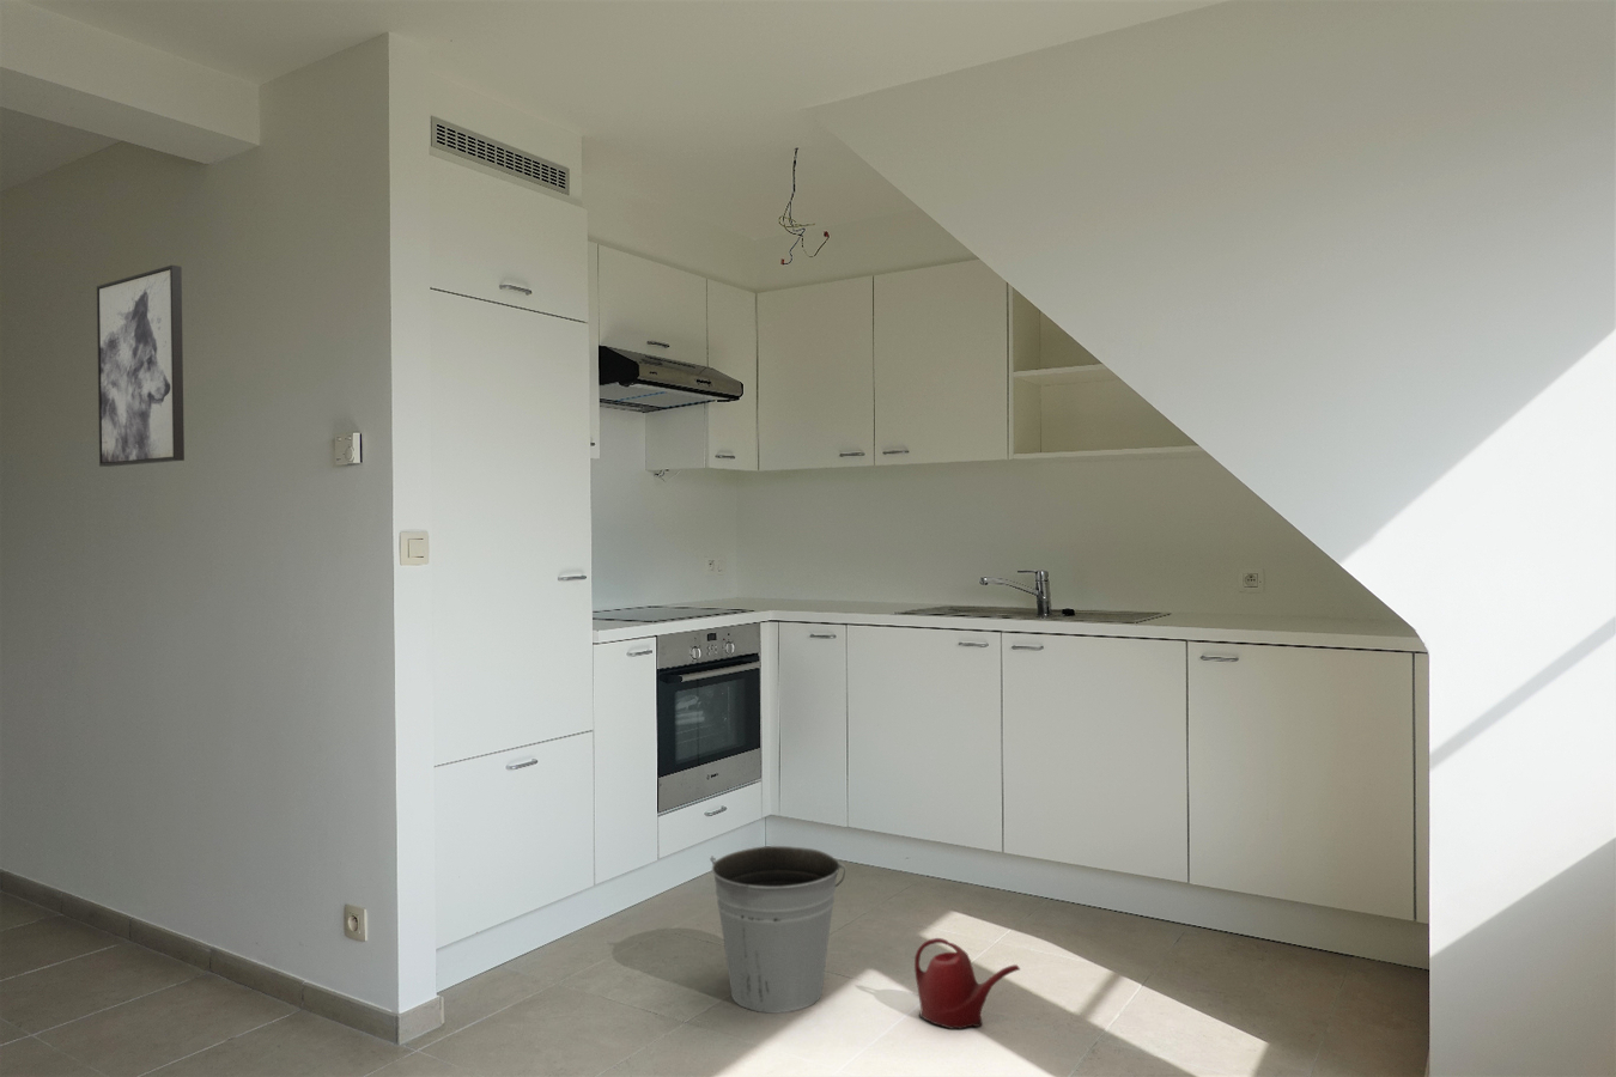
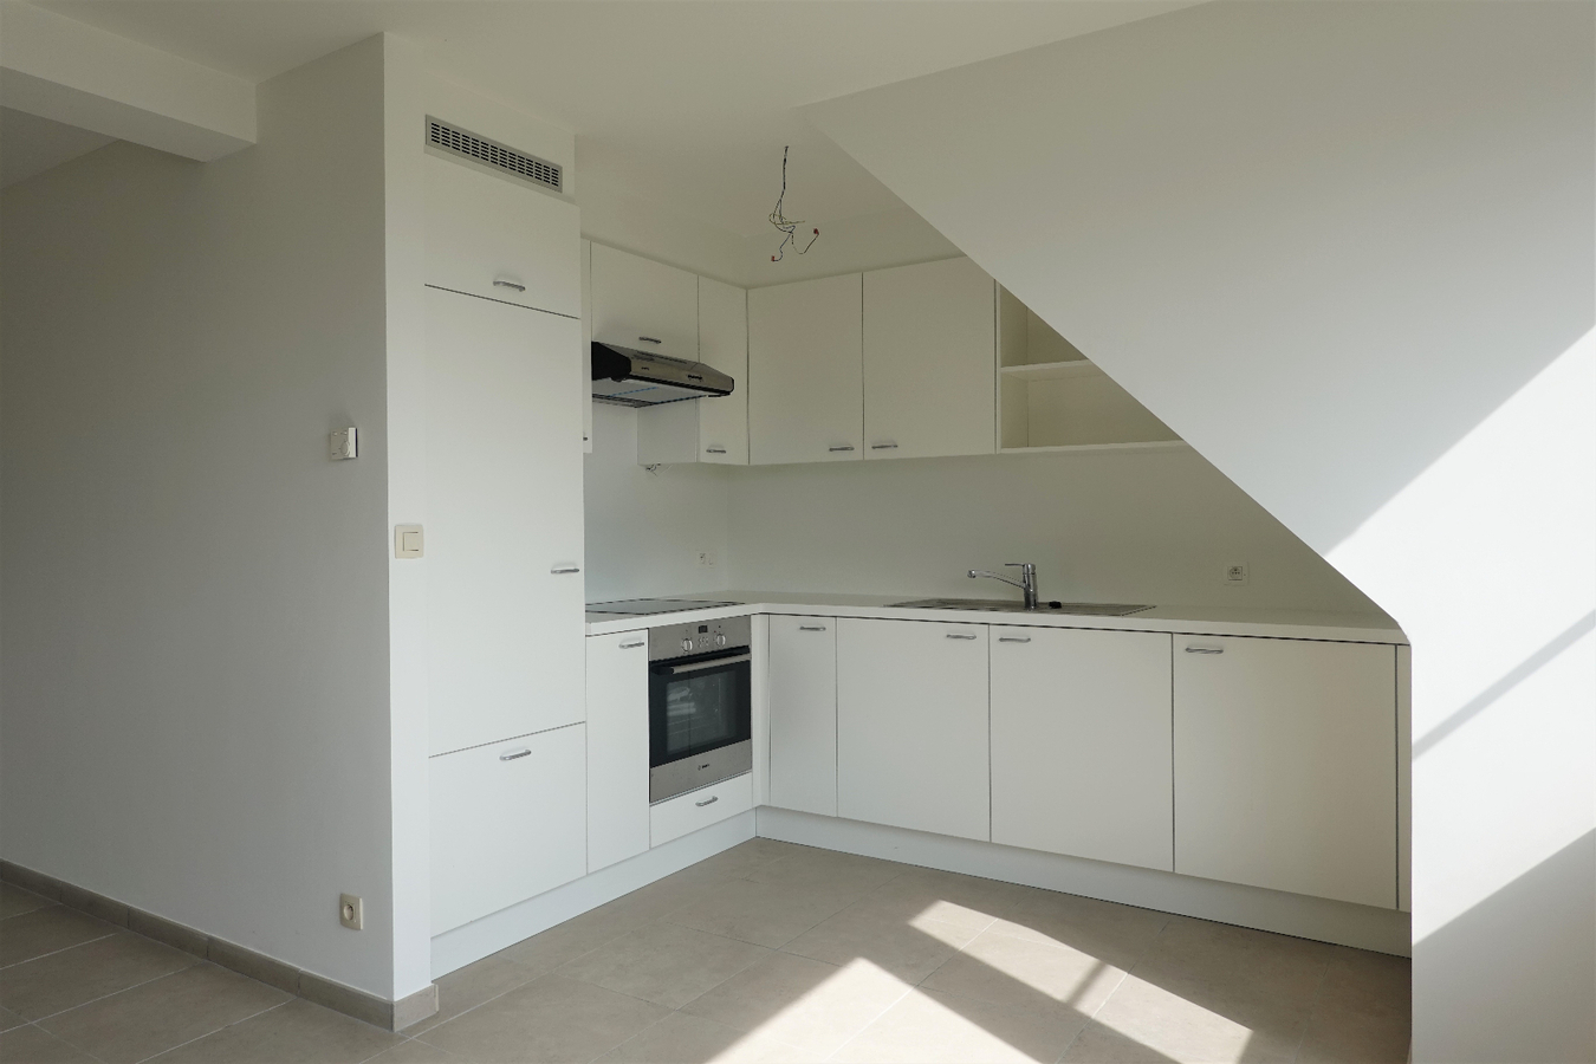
- wall art (138, 370)
- bucket (774, 926)
- watering can (966, 982)
